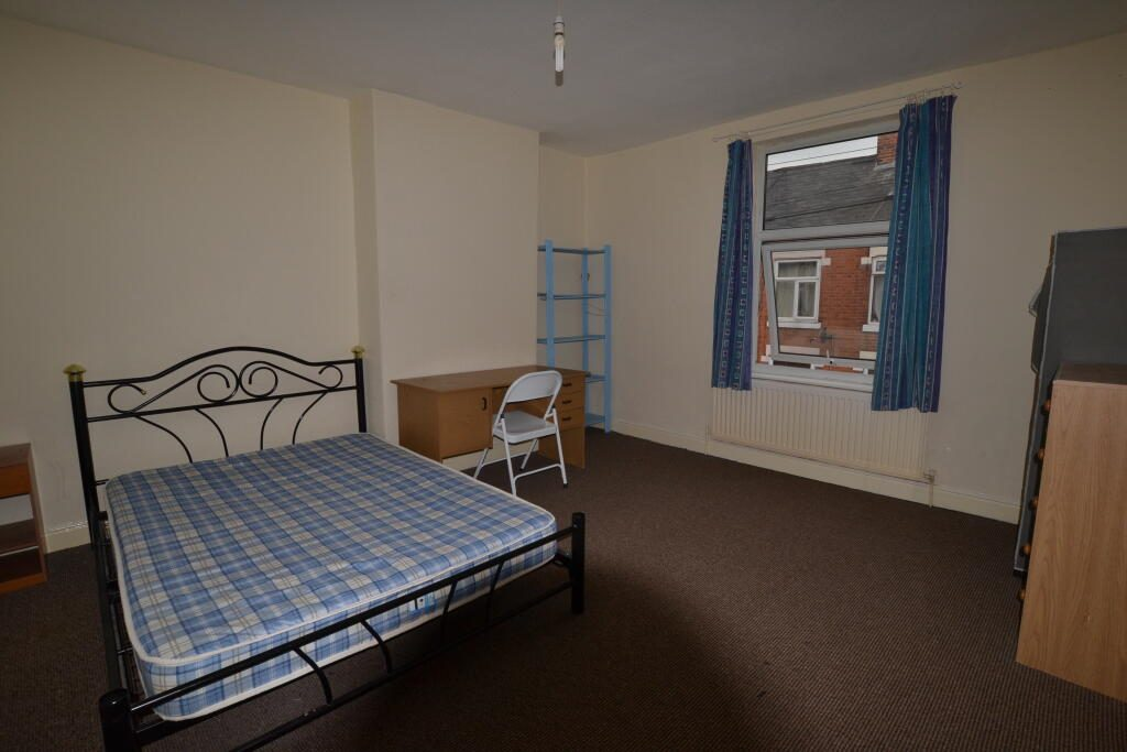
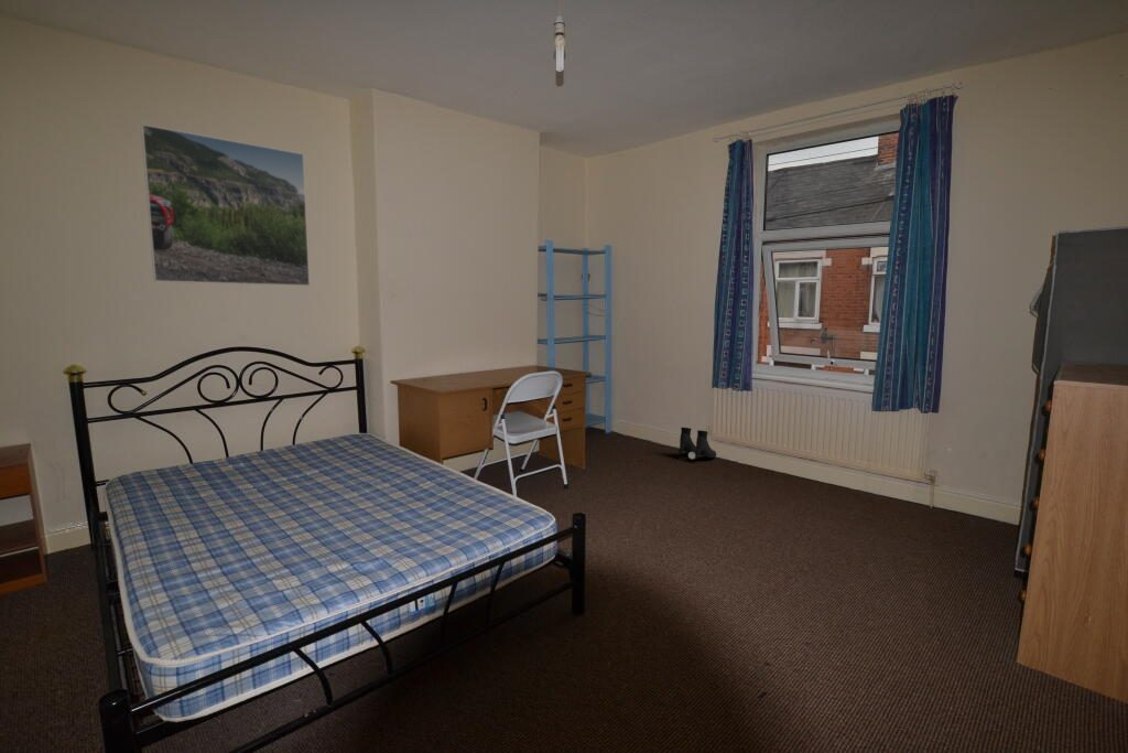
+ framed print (234, 213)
+ boots (697, 441)
